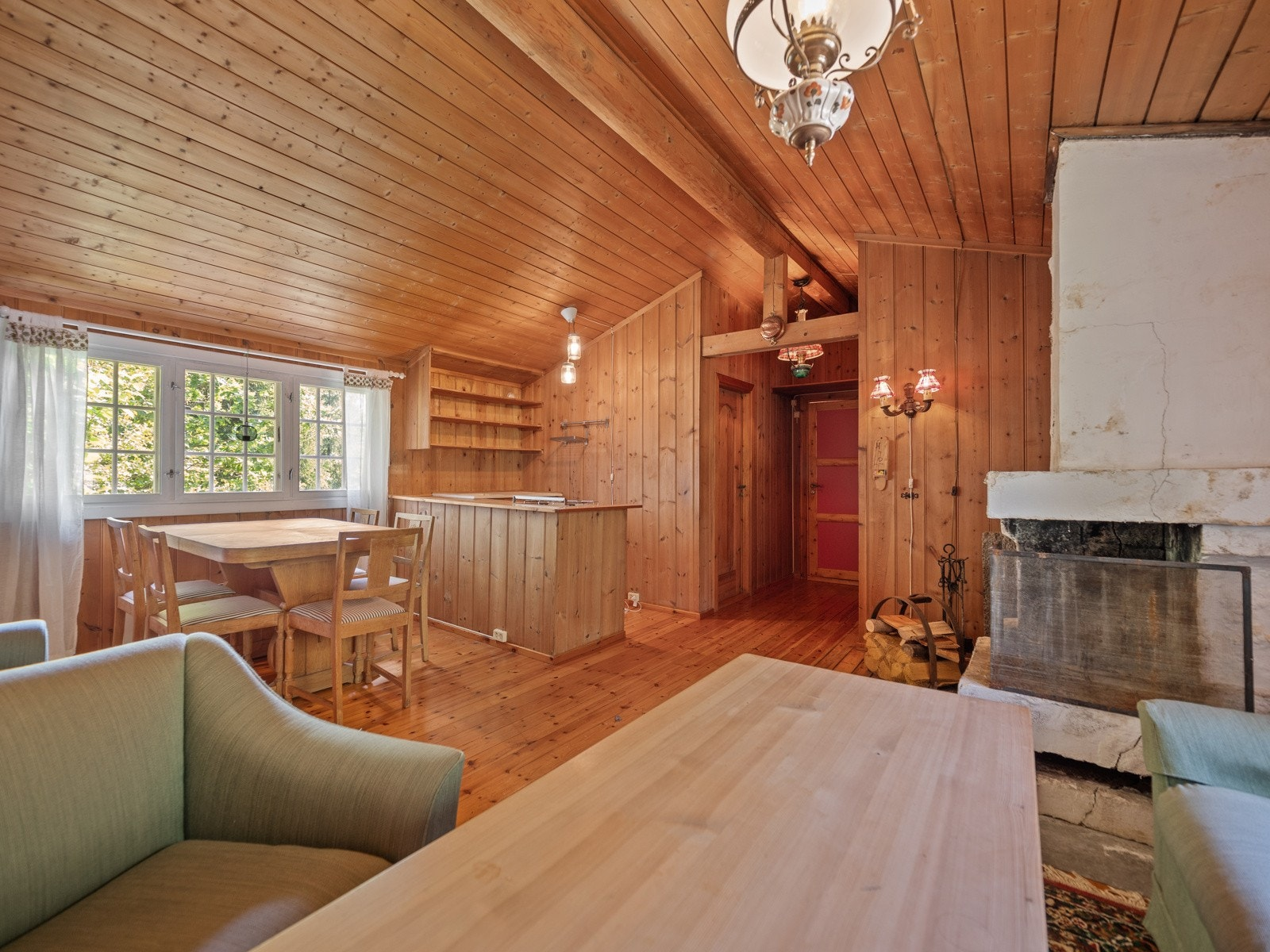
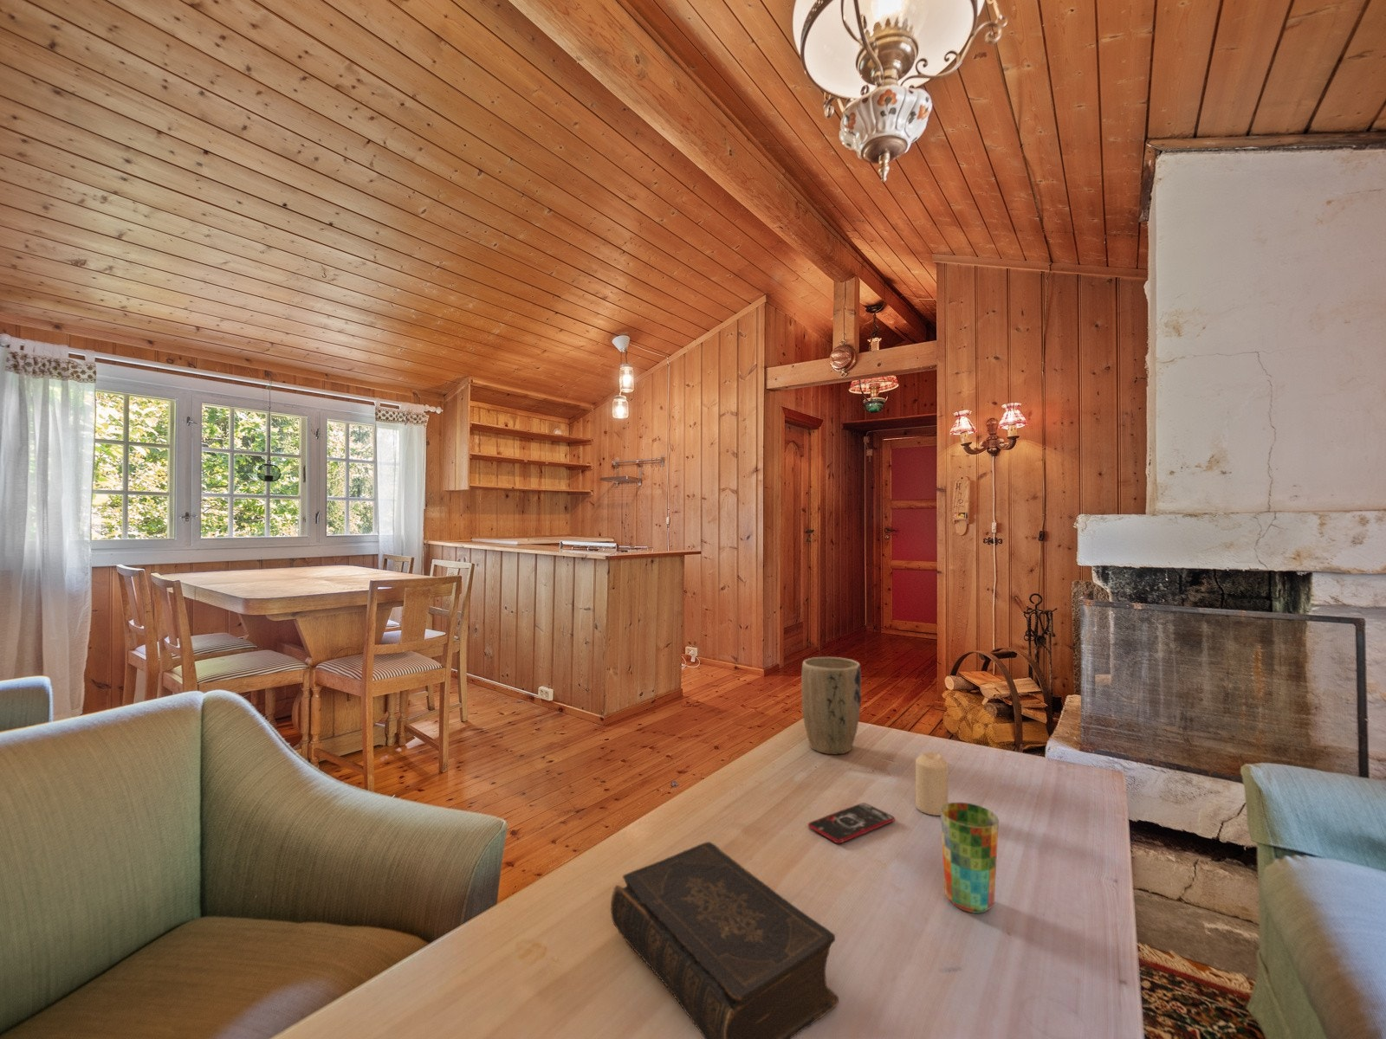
+ plant pot (831, 705)
+ smartphone (851, 822)
+ cup (968, 857)
+ candle (931, 781)
+ book (717, 935)
